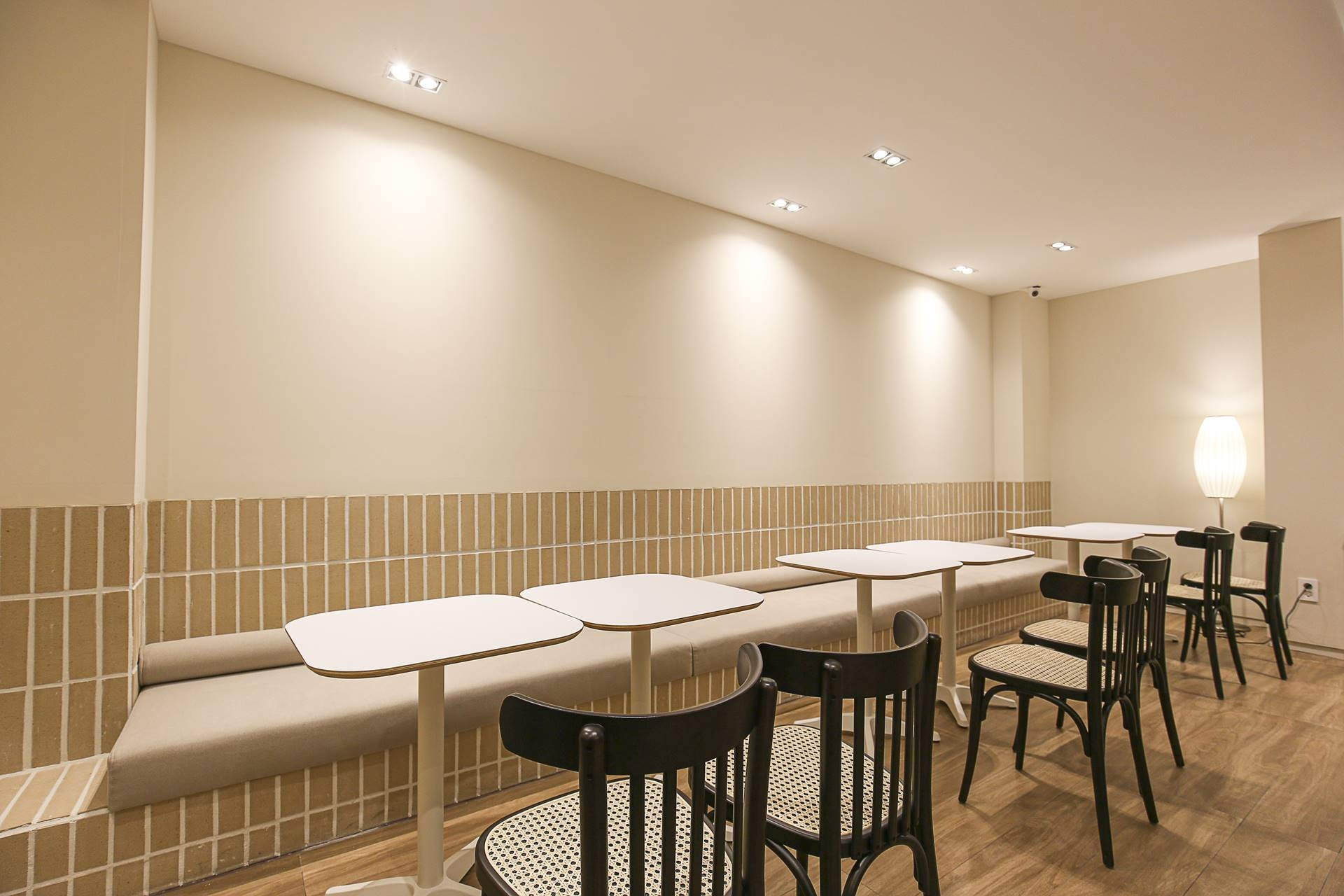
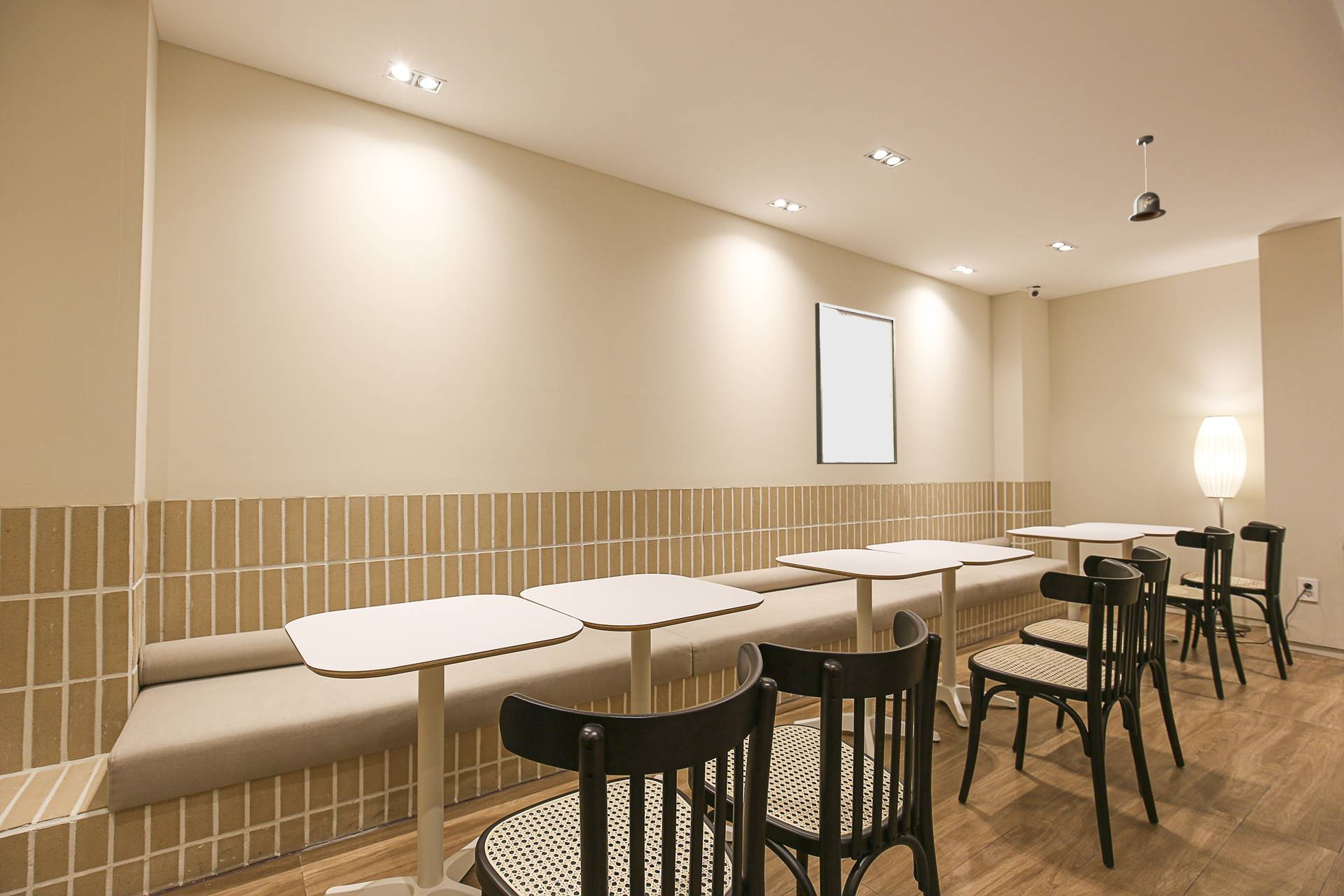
+ pendant lamp (1146, 177)
+ wall art (858, 387)
